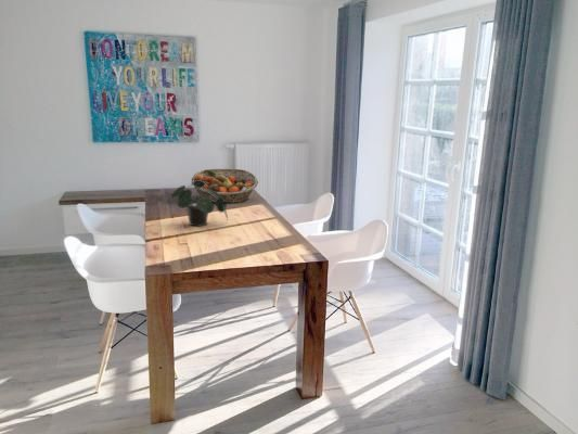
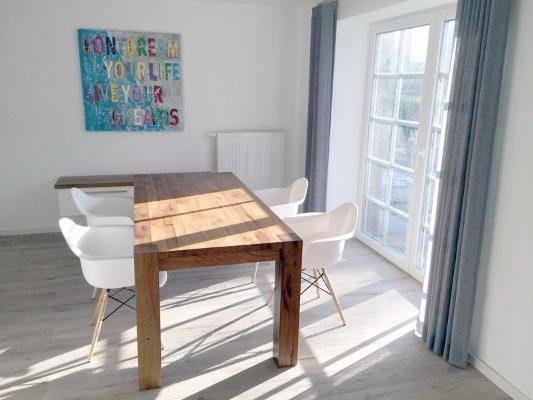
- fruit basket (224, 184)
- potted plant (200, 202)
